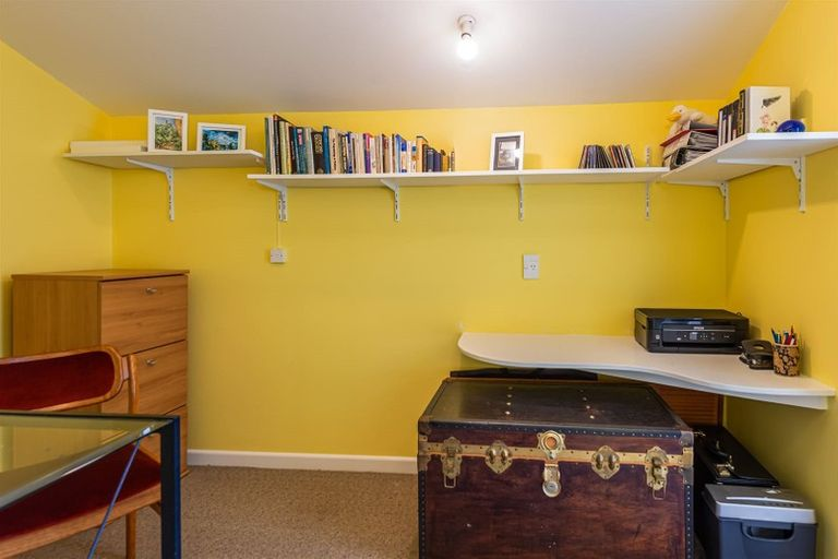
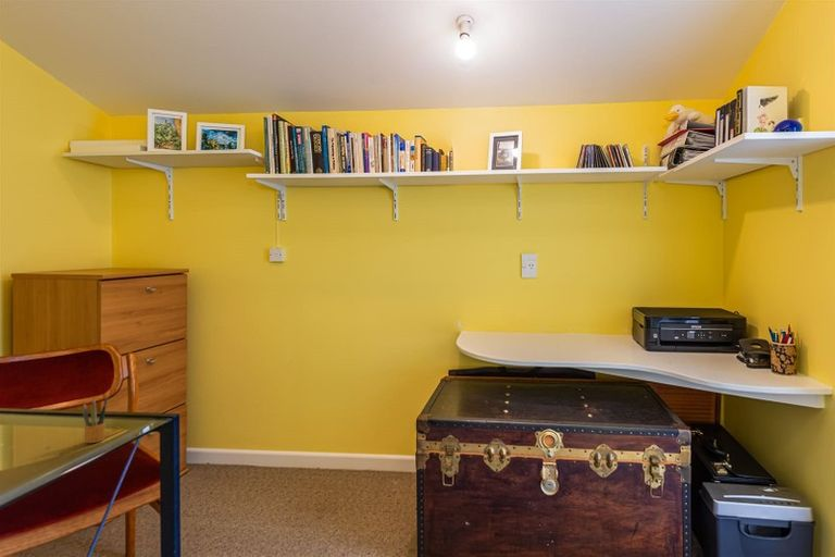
+ pencil box (96, 419)
